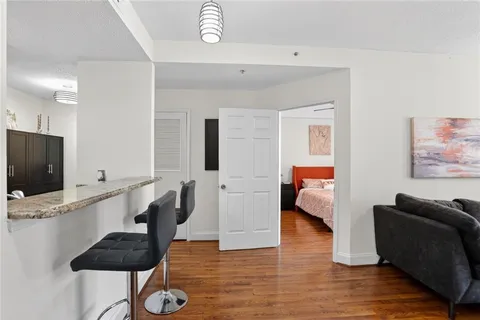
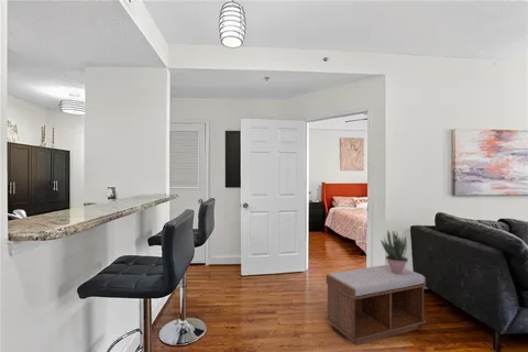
+ bench (375, 299)
+ potted plant (394, 251)
